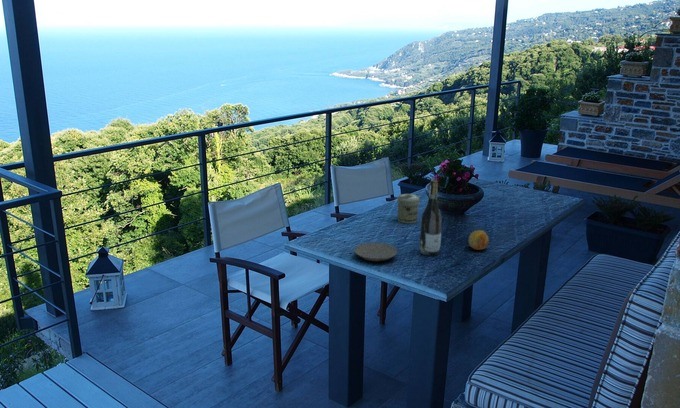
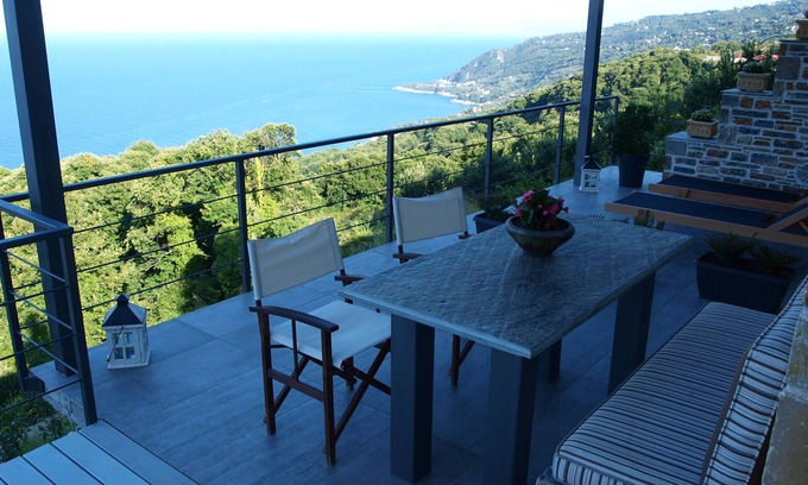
- wine bottle (431, 216)
- fruit (478, 239)
- plate (375, 253)
- jar (408, 208)
